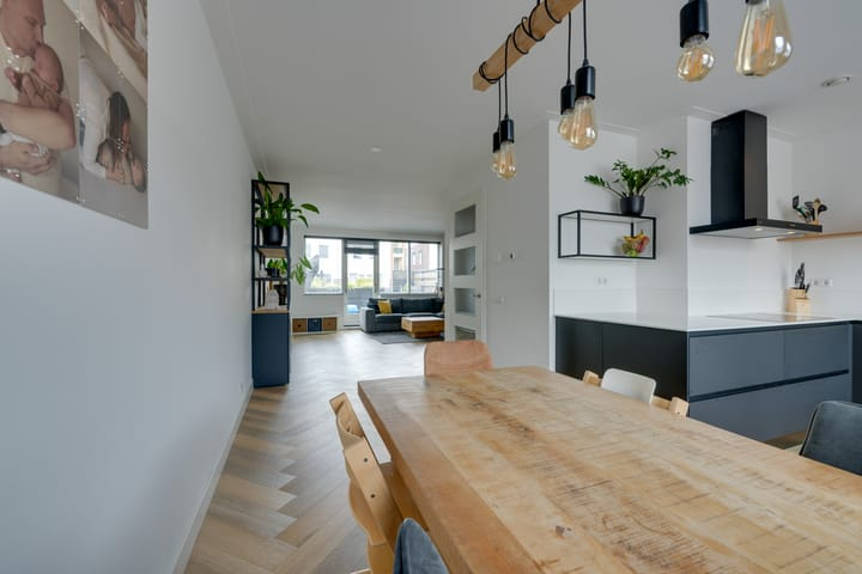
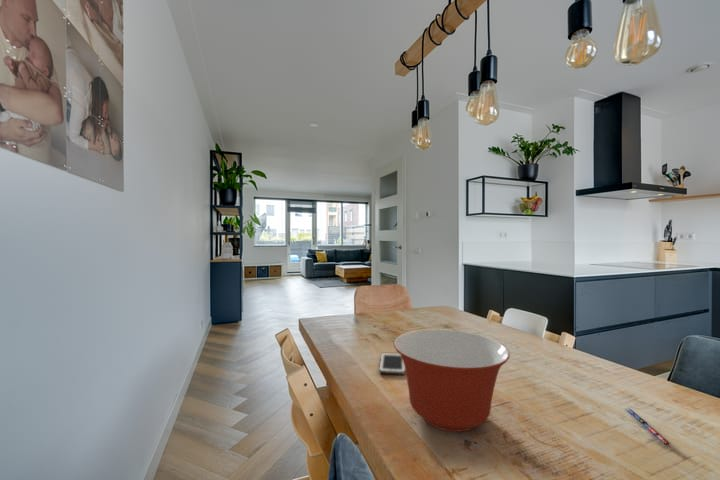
+ pen (645, 423)
+ cell phone (392, 362)
+ mixing bowl (448, 379)
